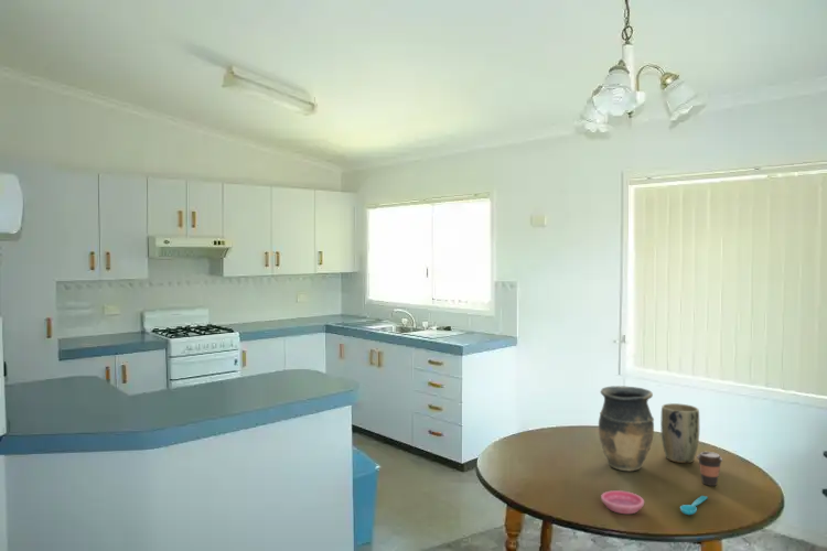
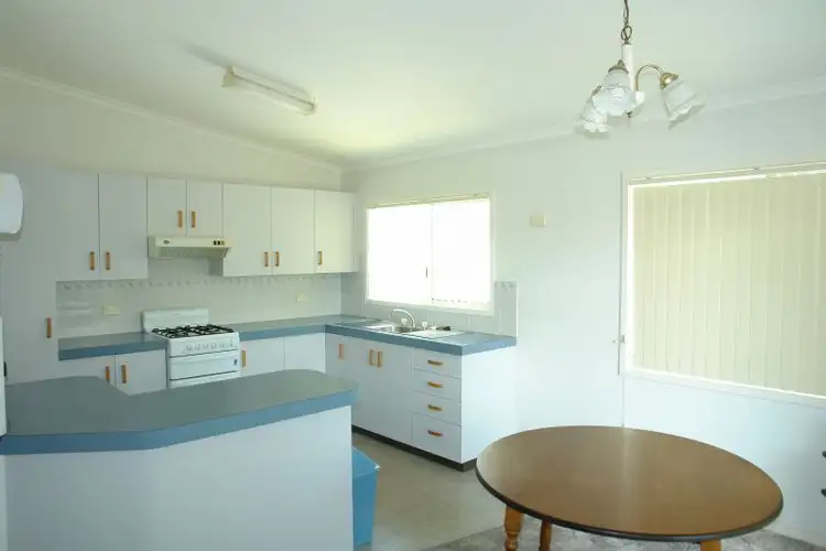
- spoon (695, 504)
- vase (625, 428)
- coffee cup (709, 468)
- plant pot (679, 433)
- saucer (622, 503)
